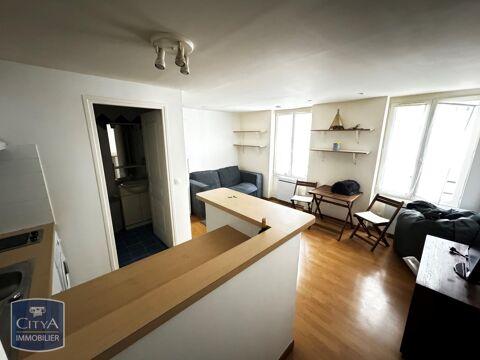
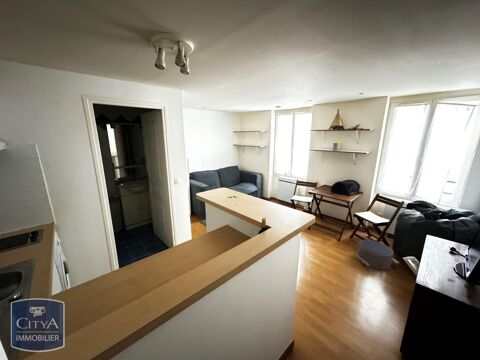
+ pouf (375, 255)
